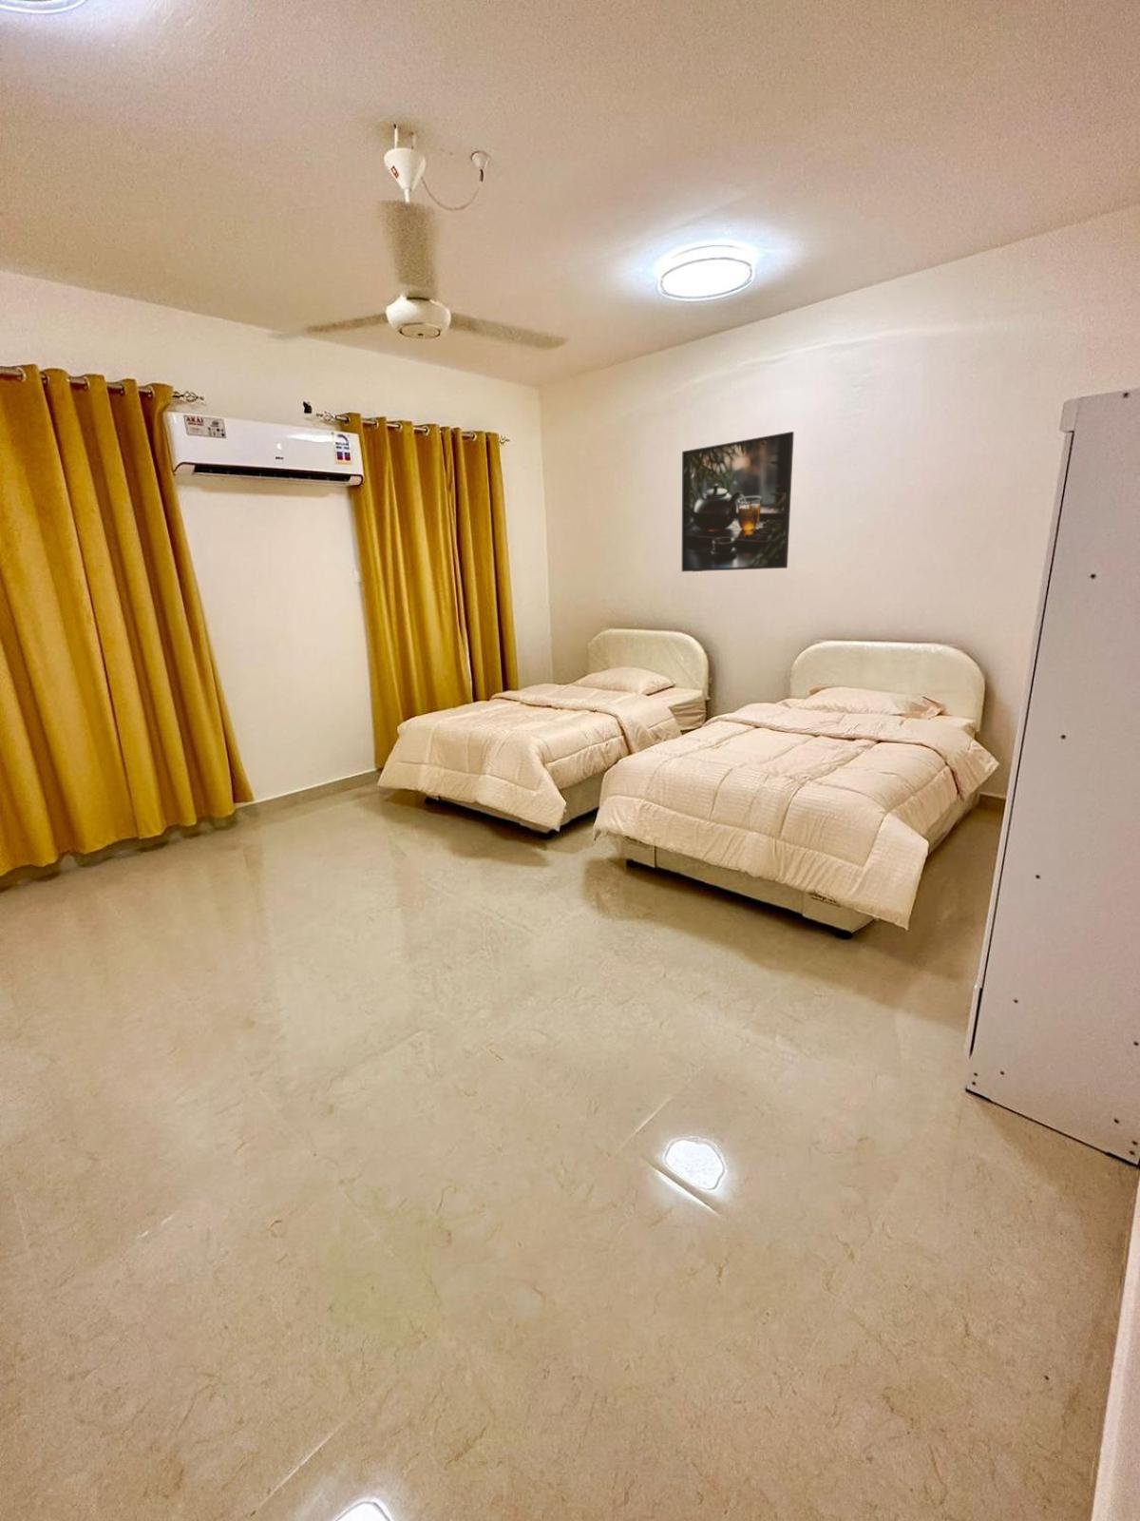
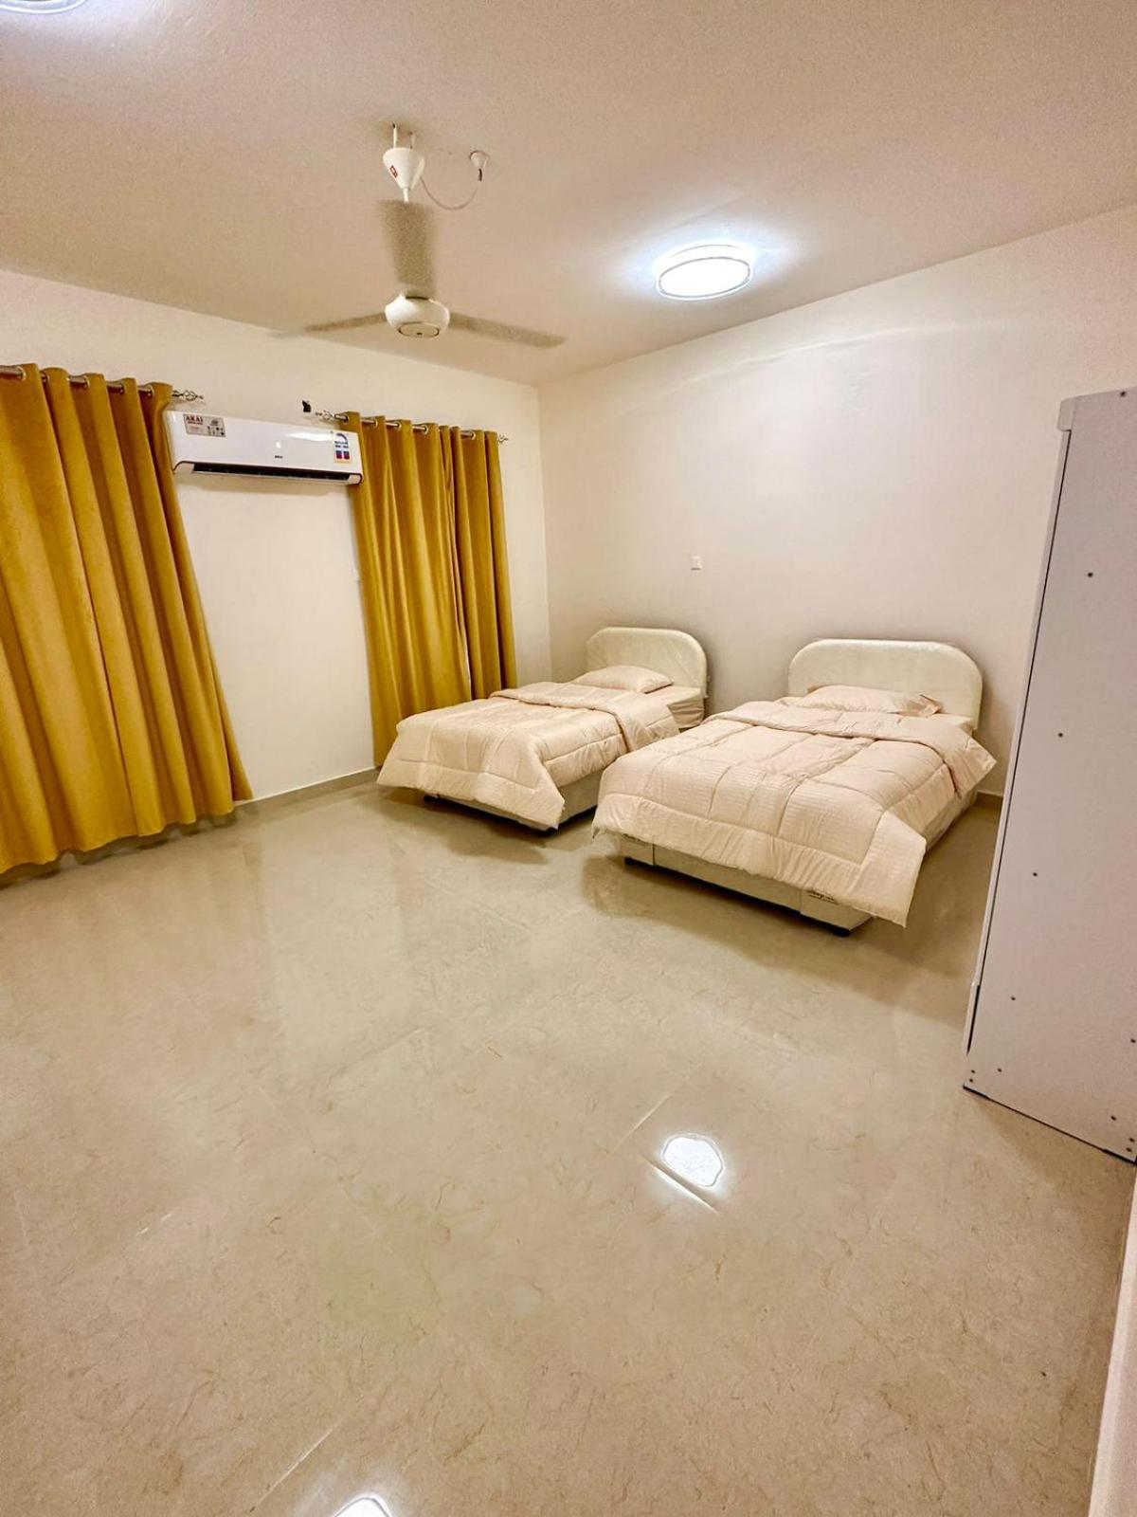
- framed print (733, 508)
